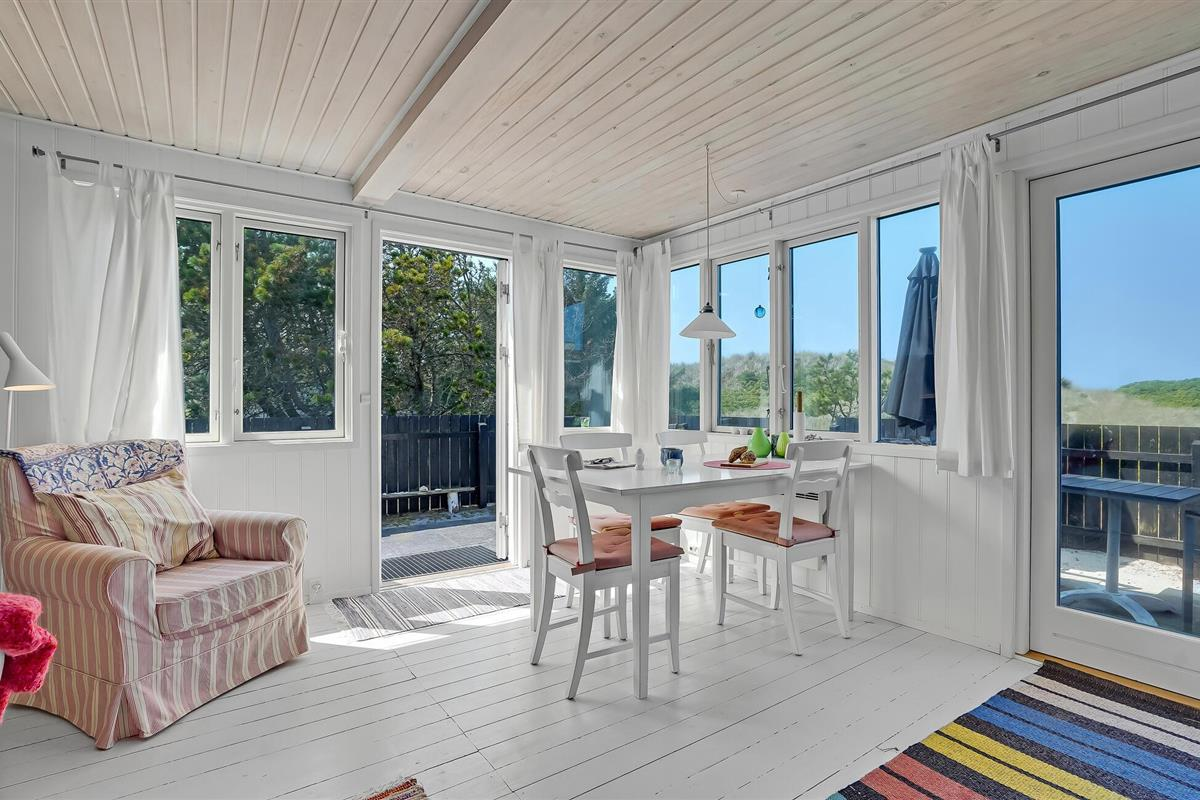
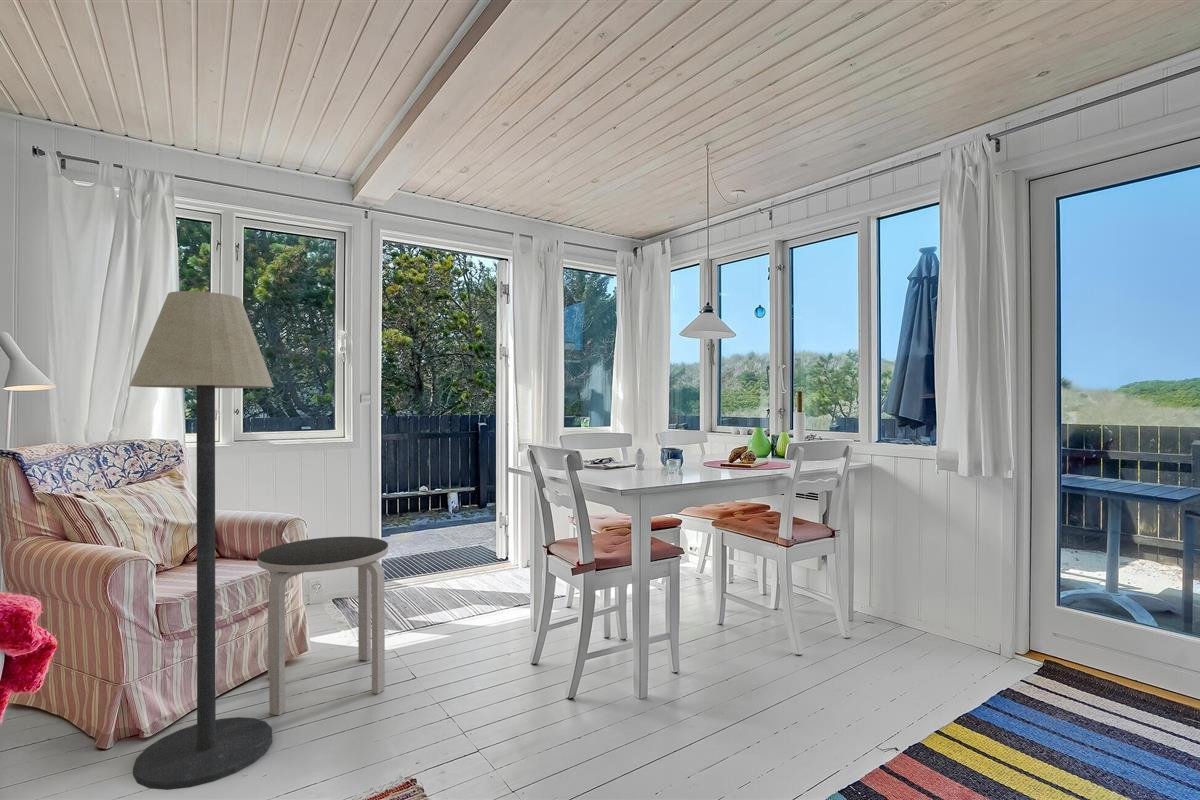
+ side table (358, 616)
+ floor lamp (206, 524)
